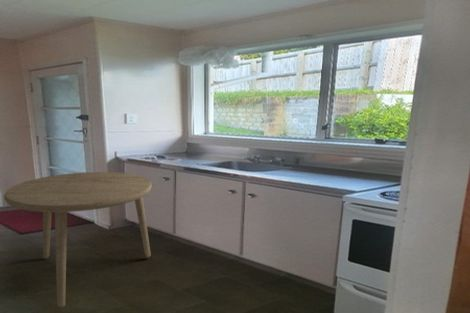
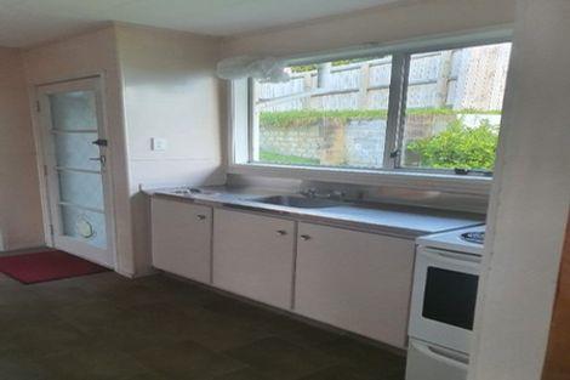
- dining table (66, 229)
